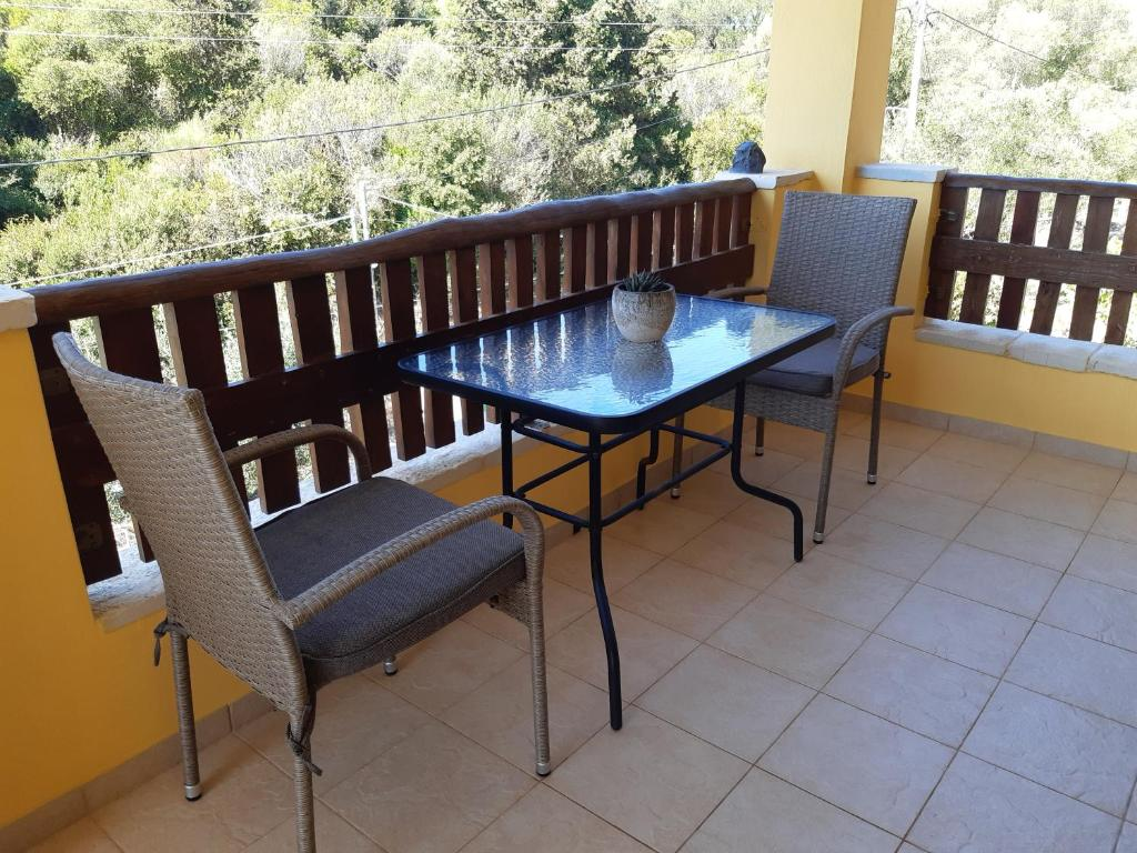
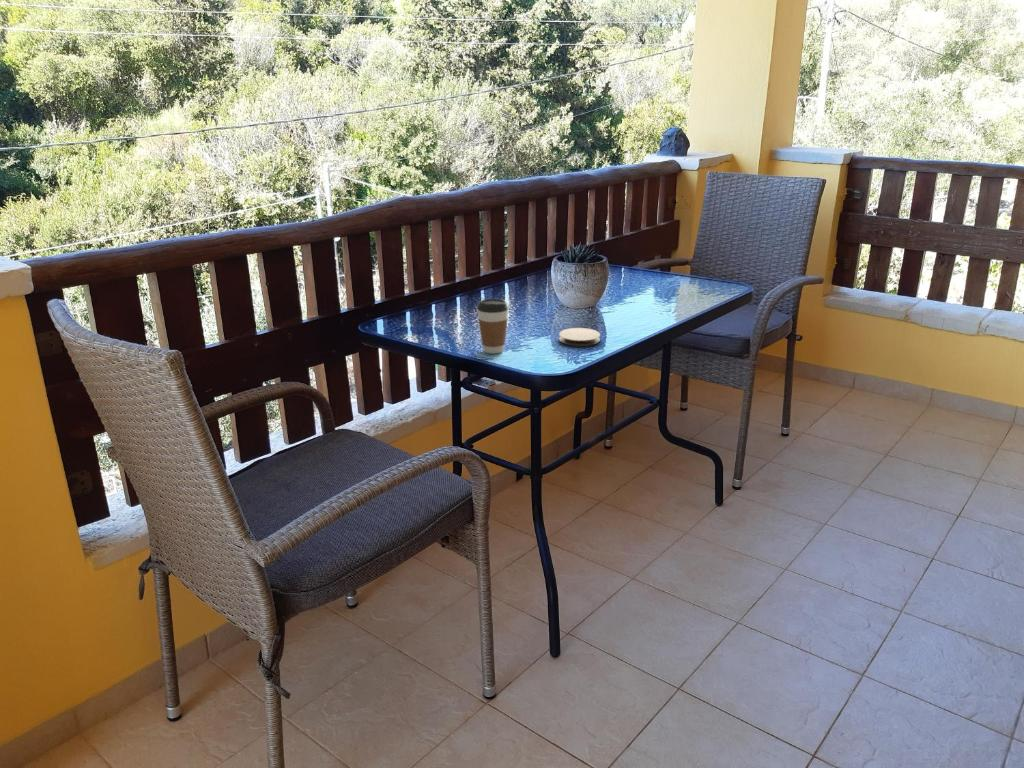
+ coaster (579, 336)
+ coffee cup (493, 326)
